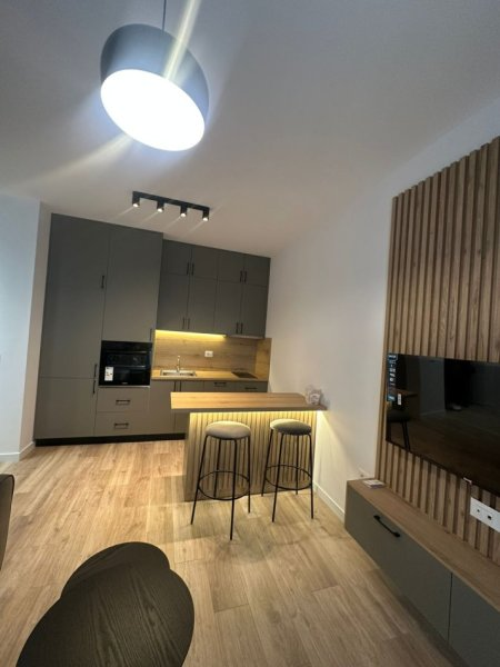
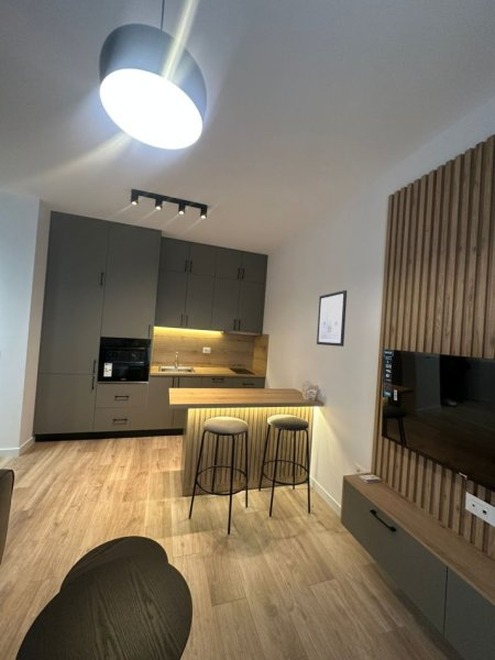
+ wall art (330, 319)
